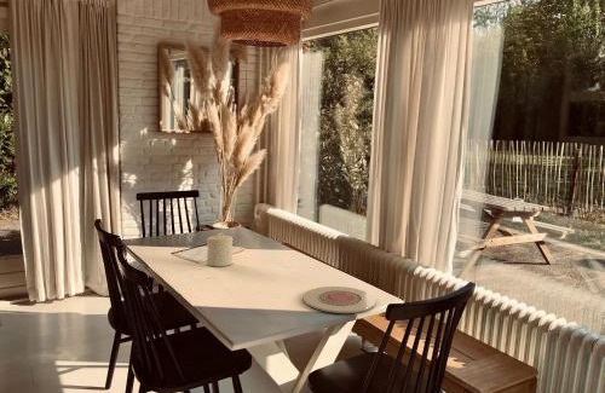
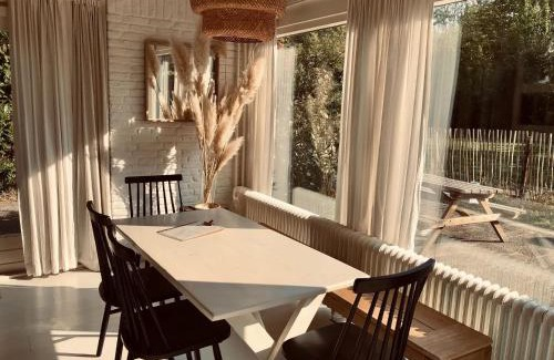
- candle (219, 248)
- plate (339, 297)
